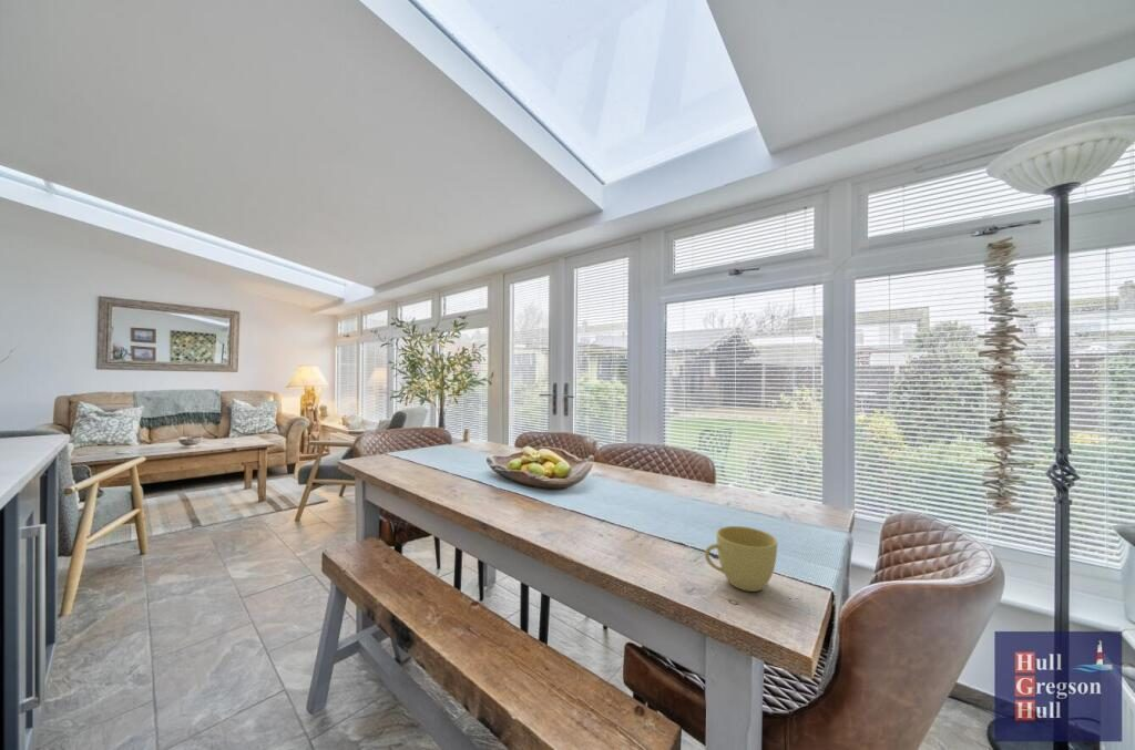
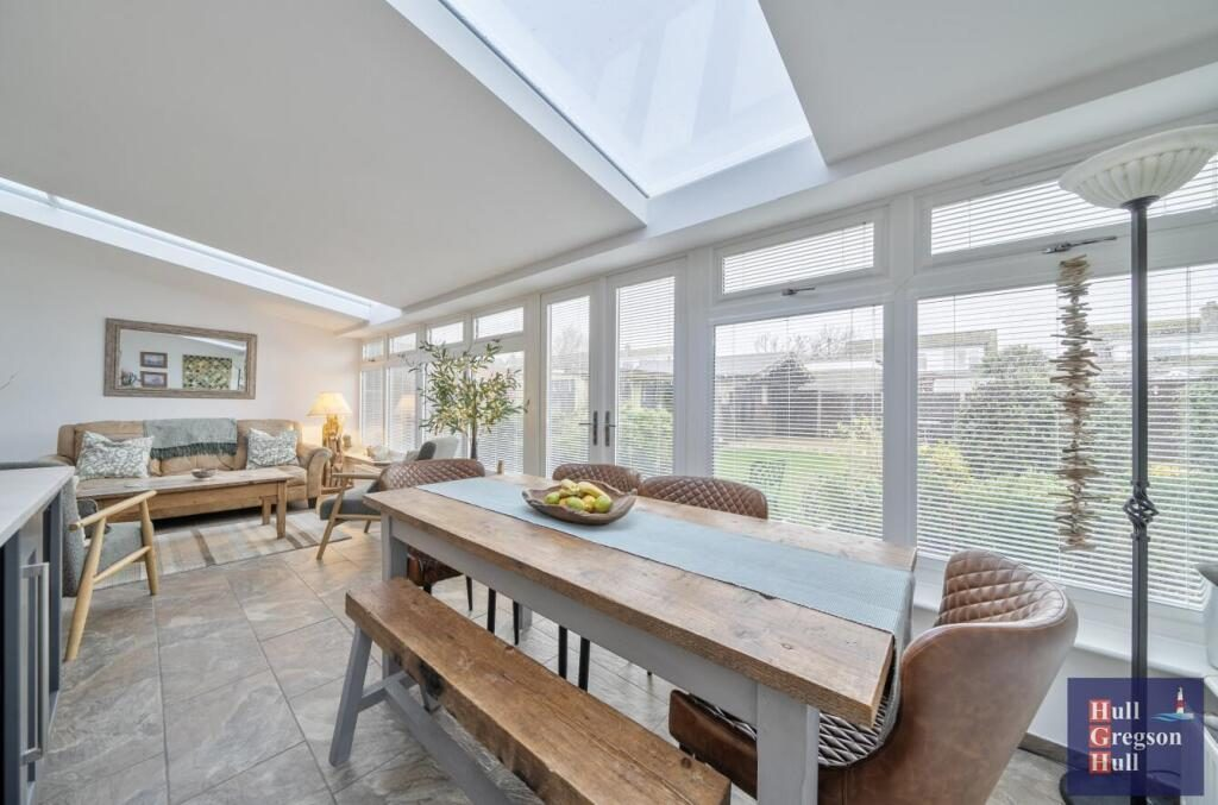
- cup (738, 559)
